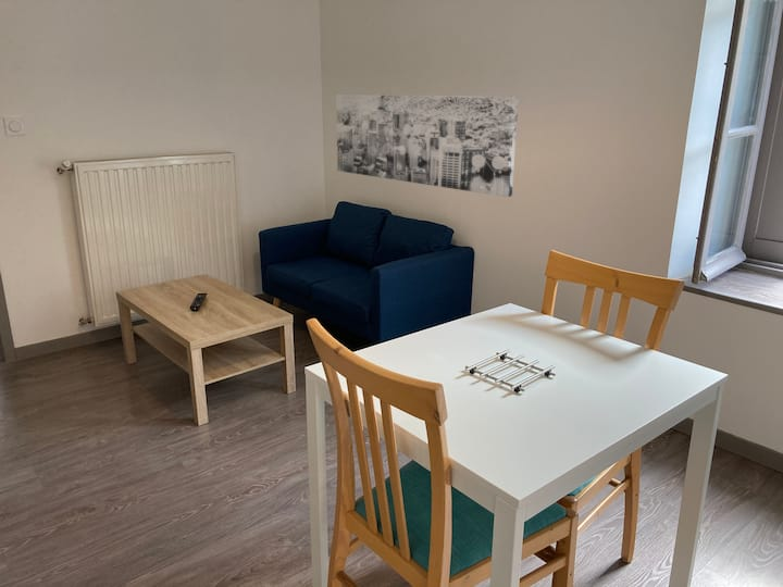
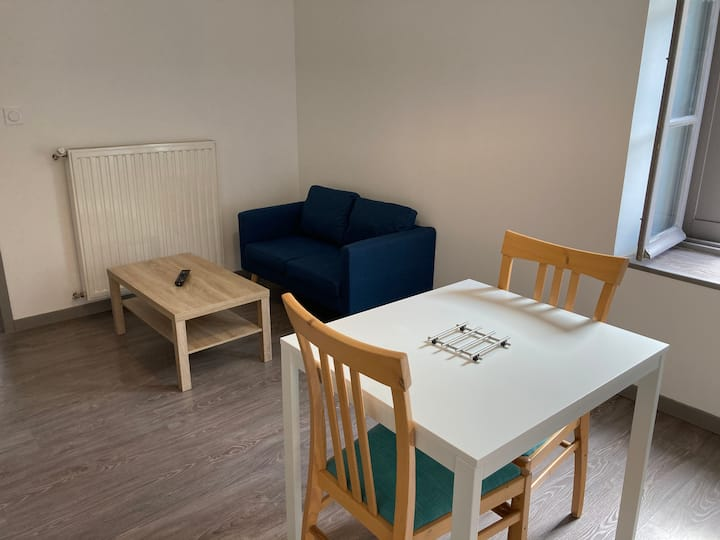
- wall art (413, 139)
